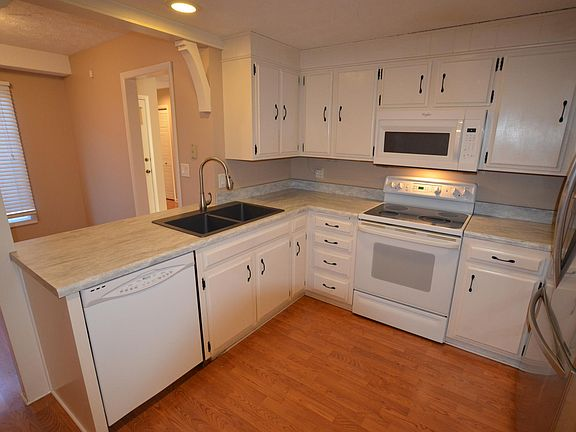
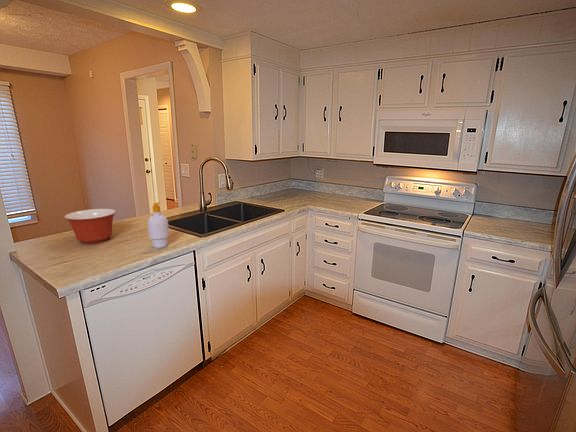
+ mixing bowl (93, 227)
+ soap bottle (158, 225)
